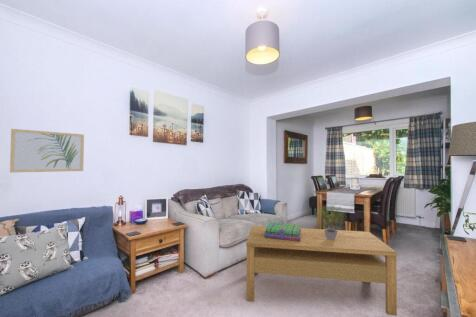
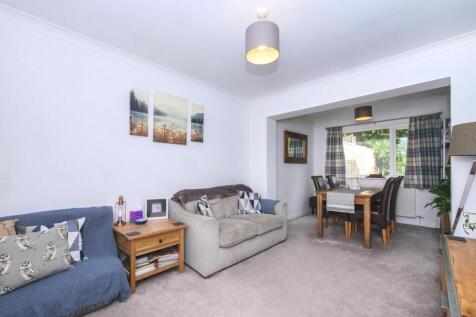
- coffee table (312, 263)
- potted plant (329, 219)
- stack of books (283, 230)
- wall art (50, 151)
